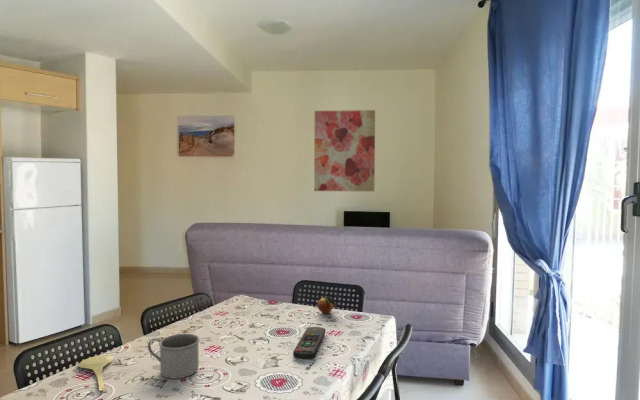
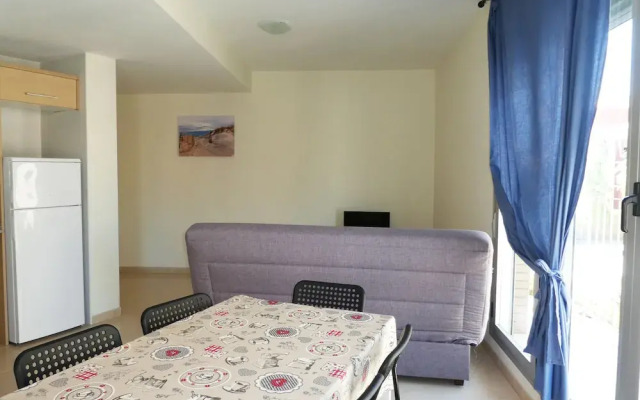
- fruit (328, 303)
- spoon (98, 371)
- wall art (344, 151)
- remote control (310, 341)
- mug (176, 355)
